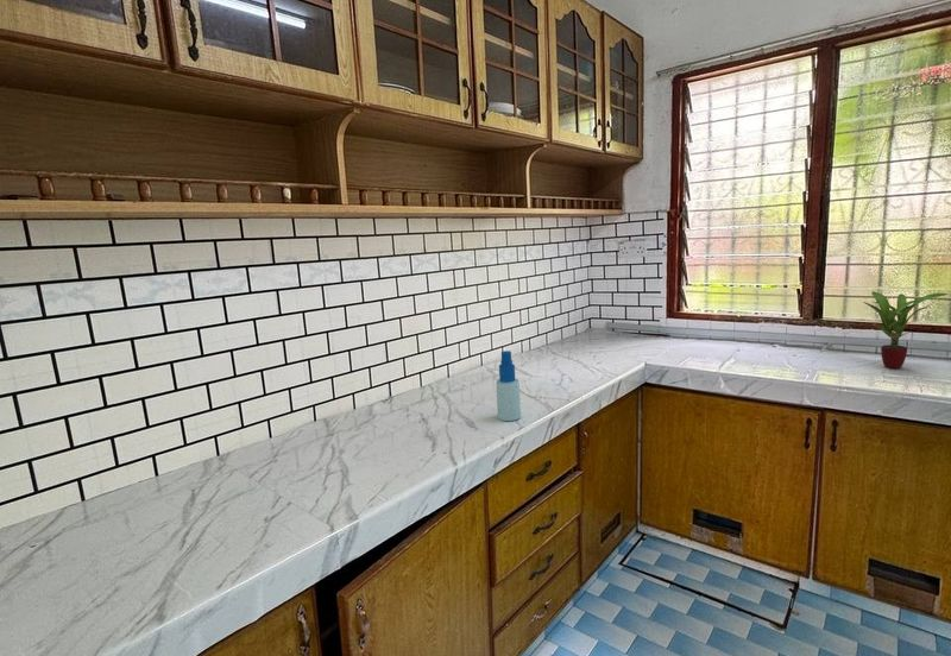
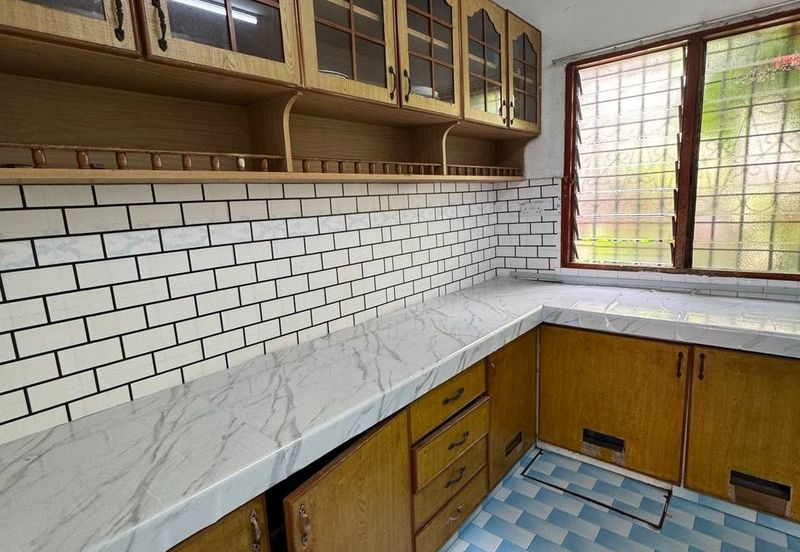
- spray bottle (508, 384)
- potted plant (902, 330)
